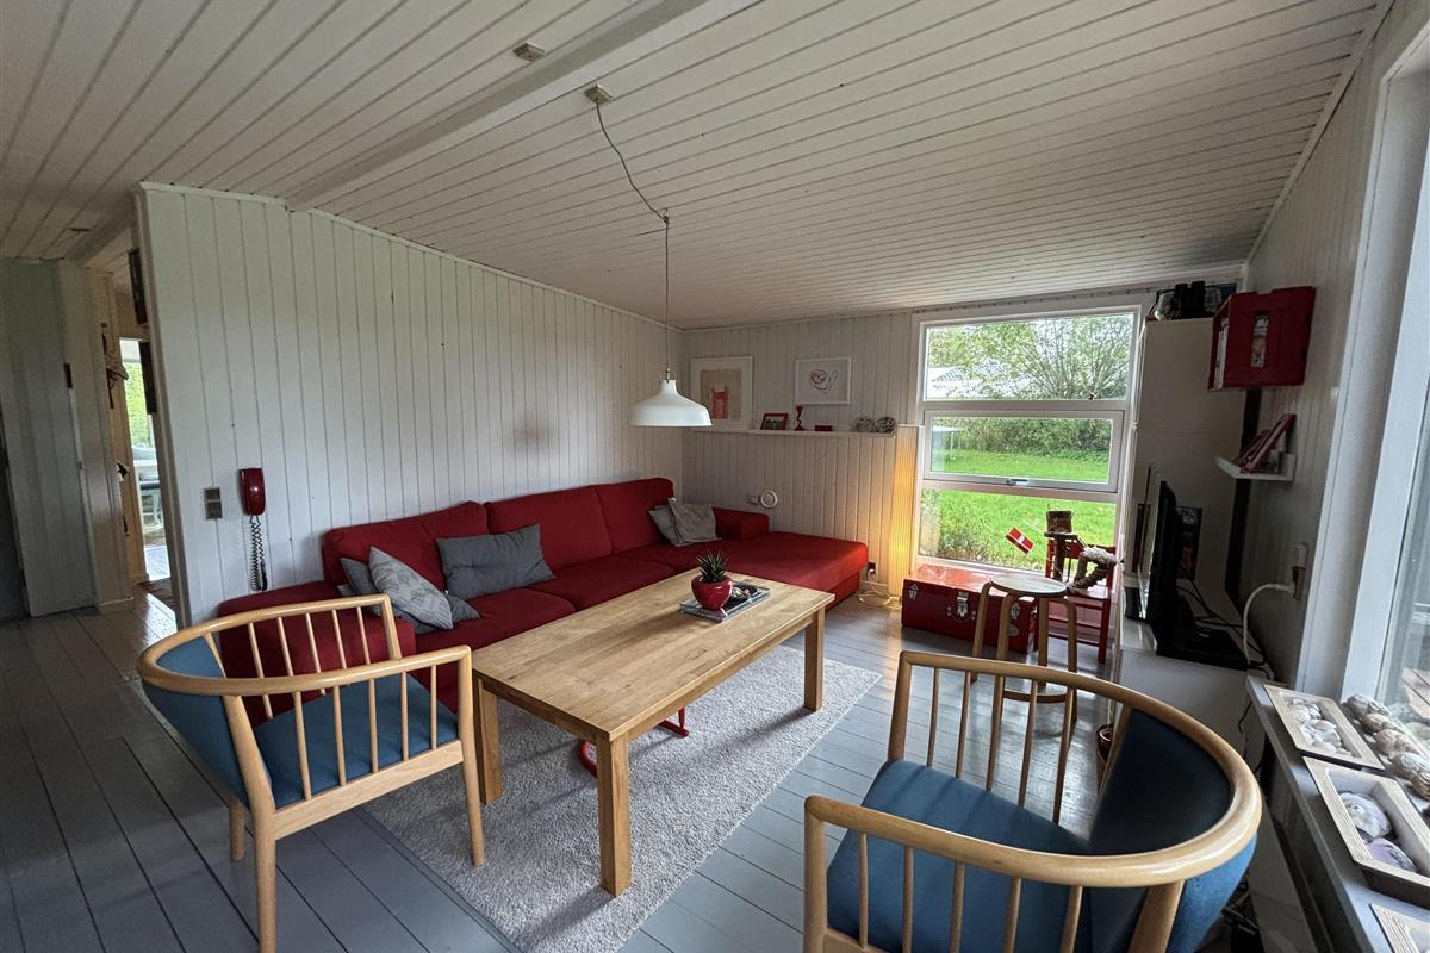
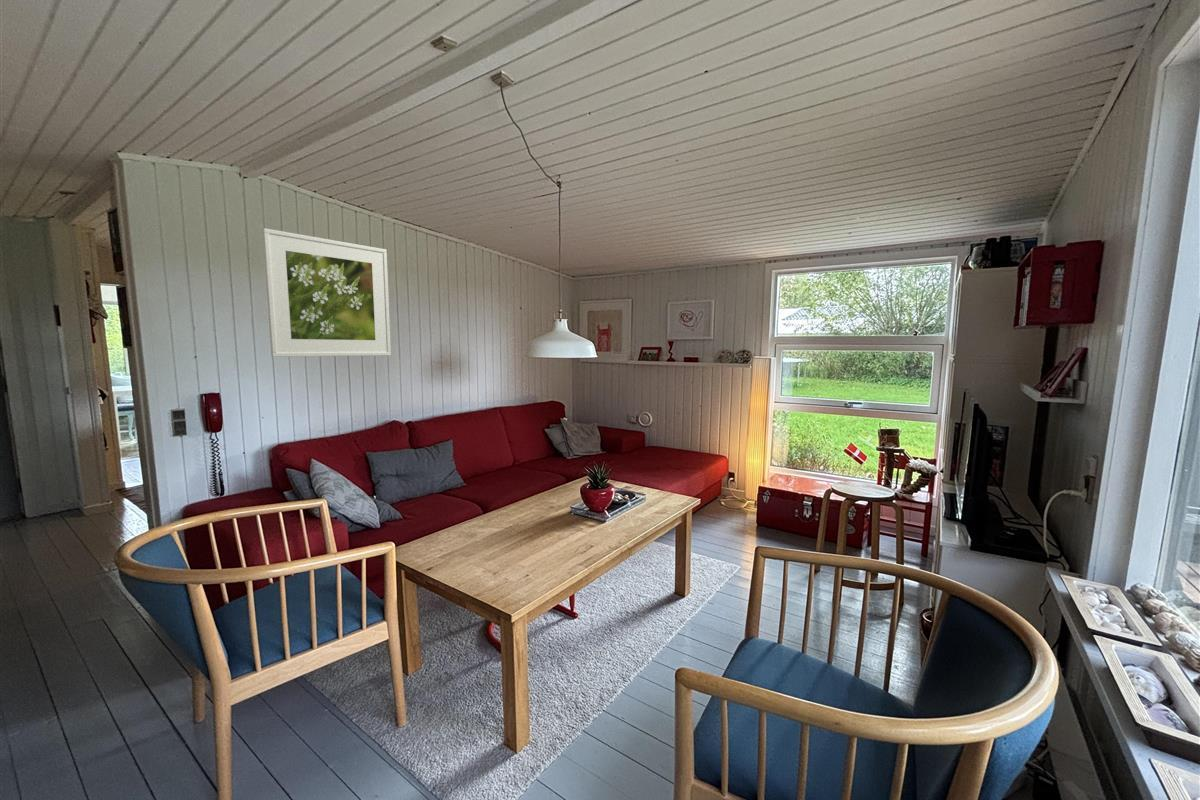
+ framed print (333, 298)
